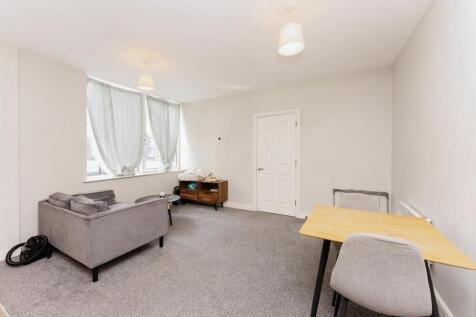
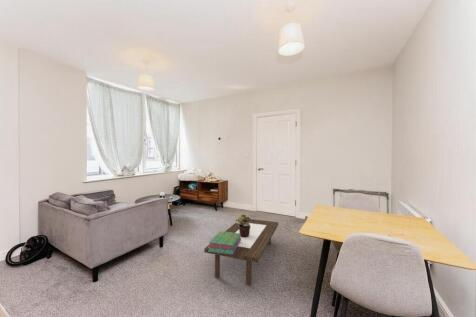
+ coffee table (247, 245)
+ stack of books (225, 241)
+ potted plant (242, 224)
